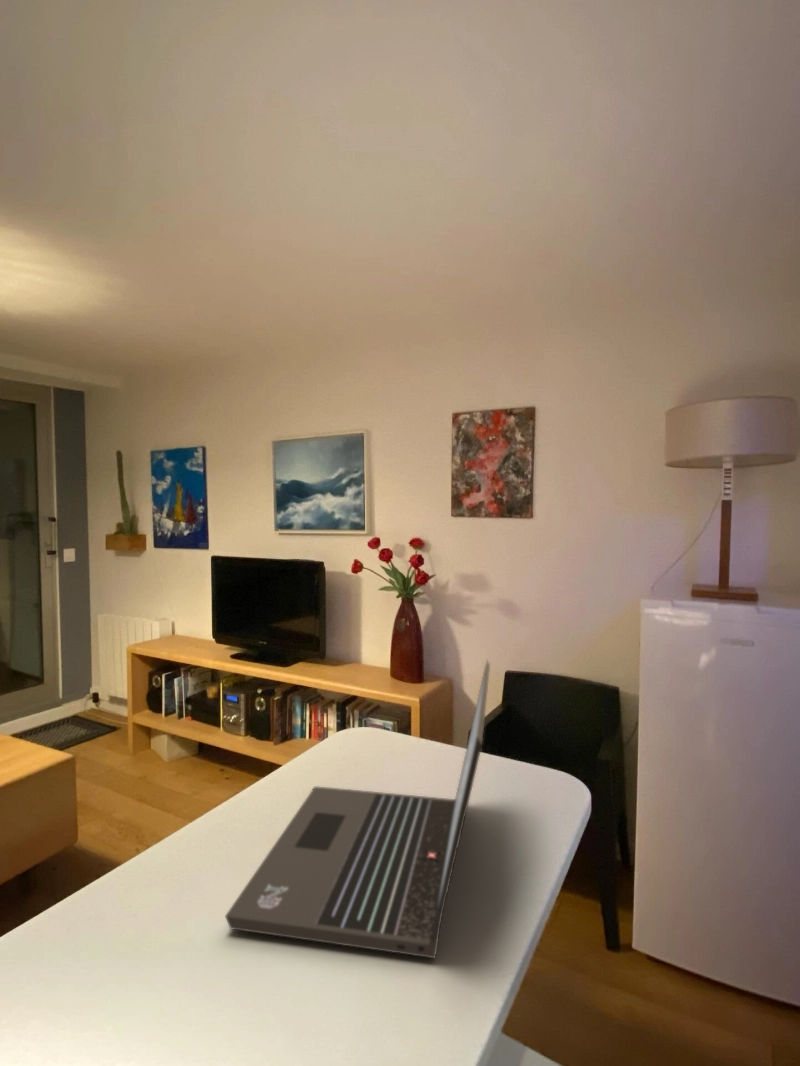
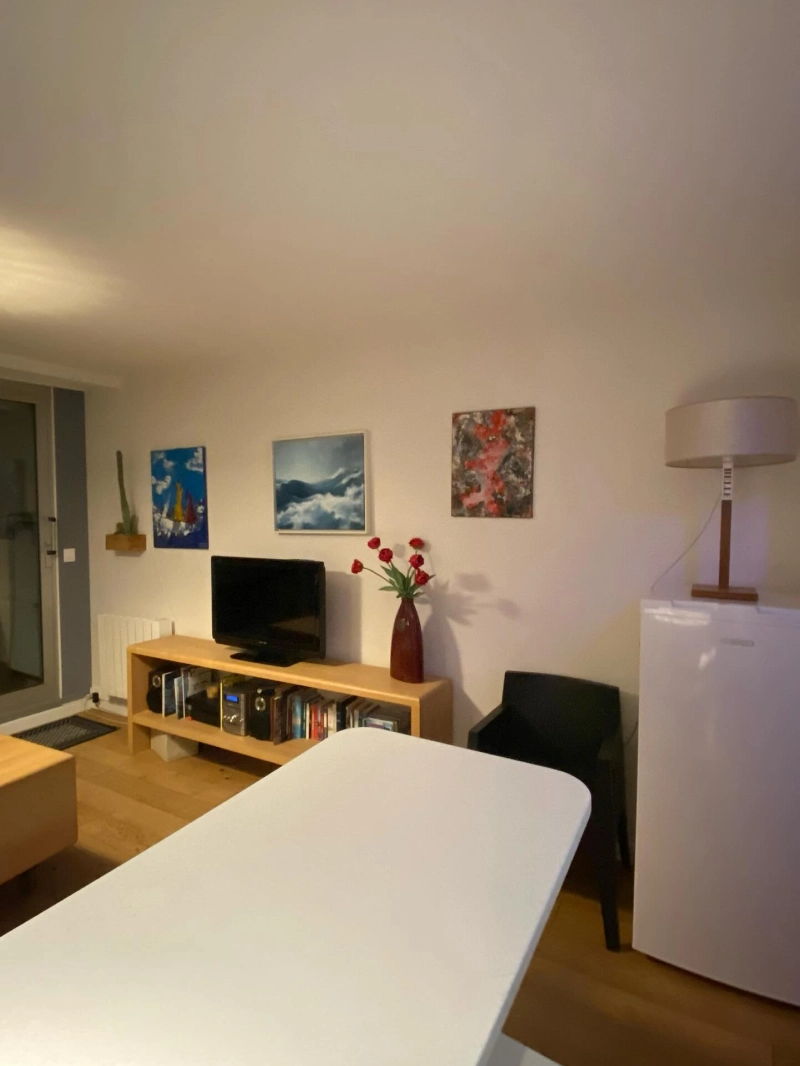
- laptop (378, 792)
